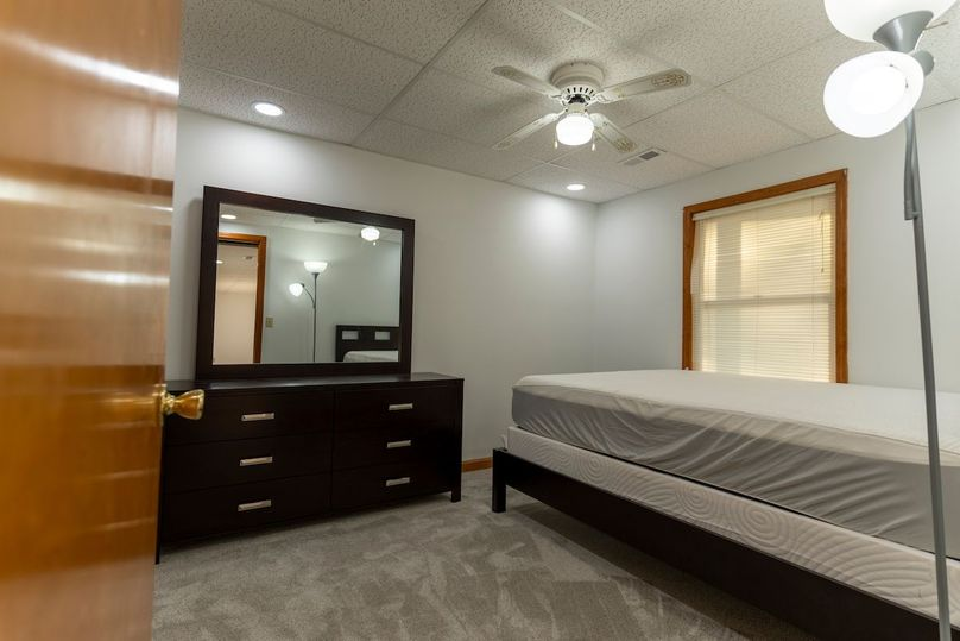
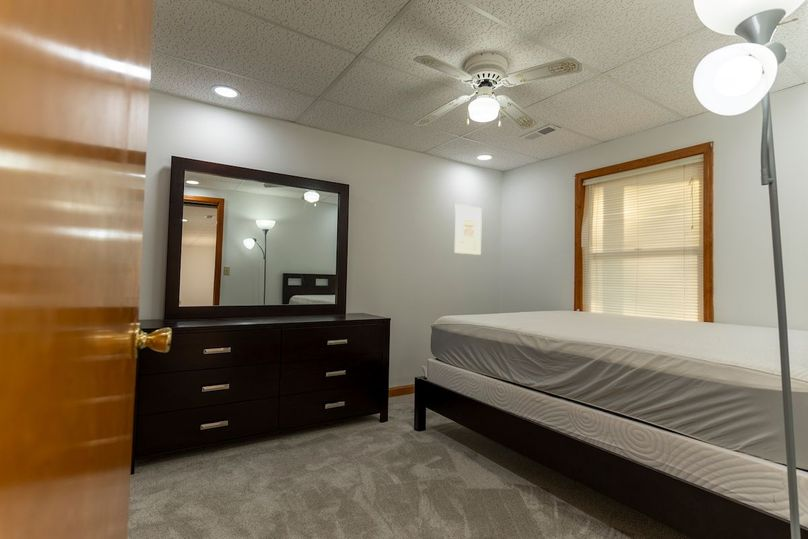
+ wall art (468, 230)
